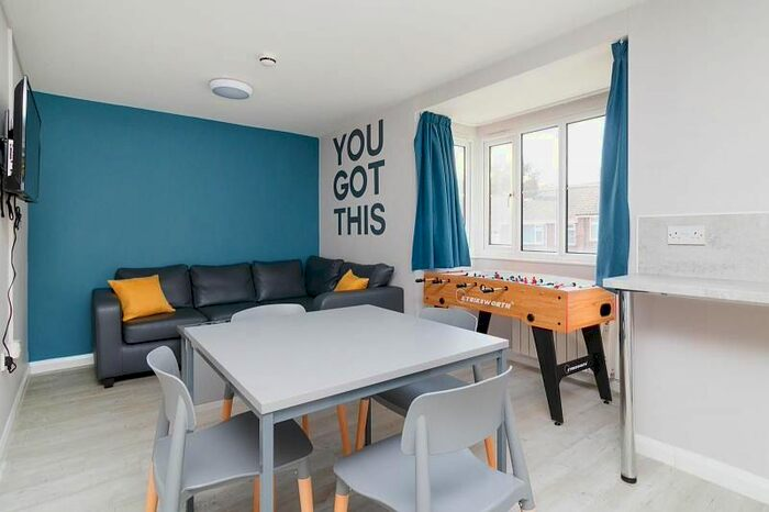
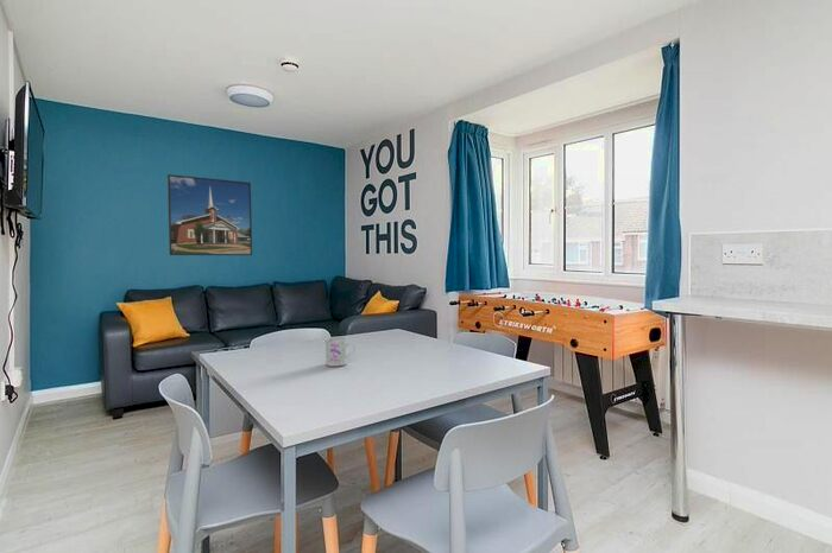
+ mug (340, 350)
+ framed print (212, 217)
